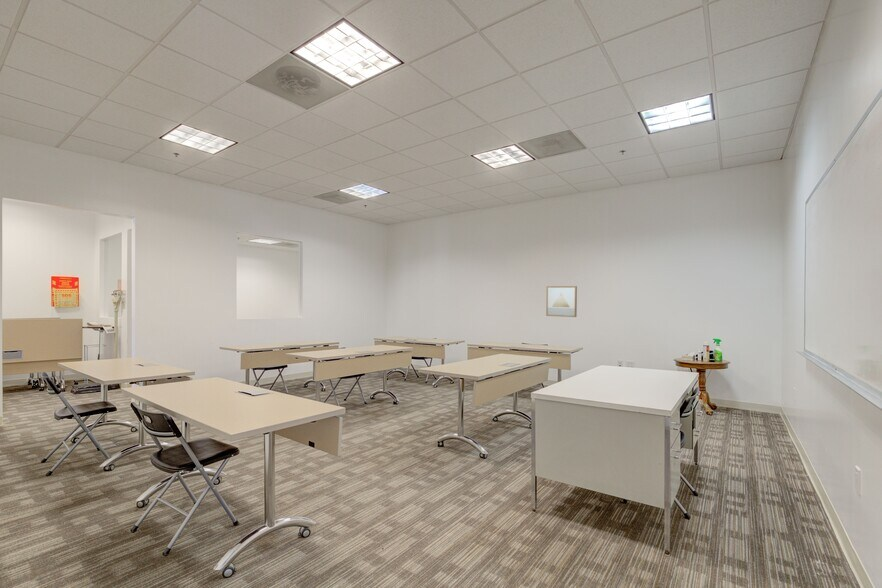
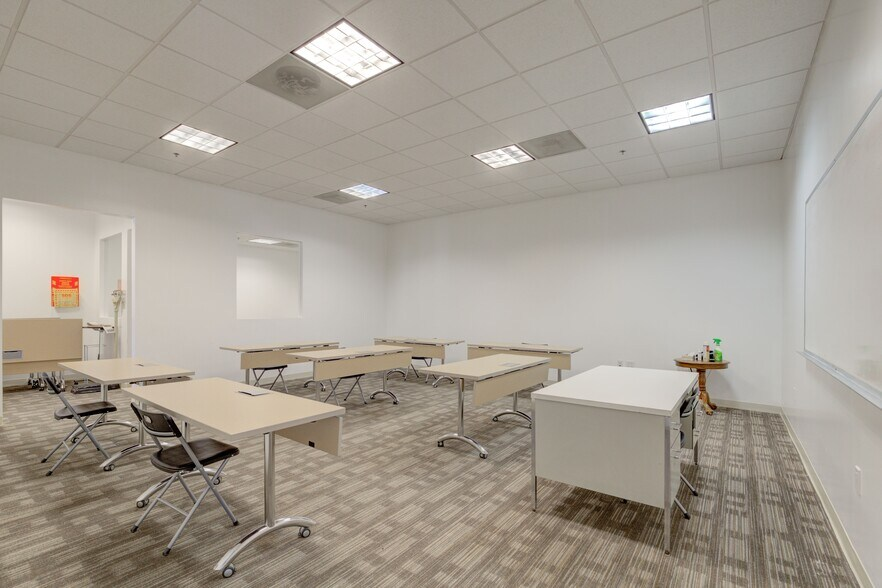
- wall art (561, 301)
